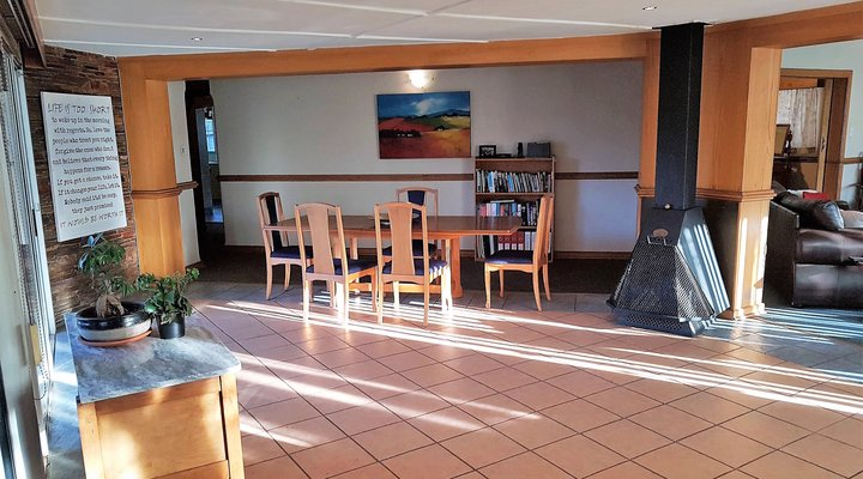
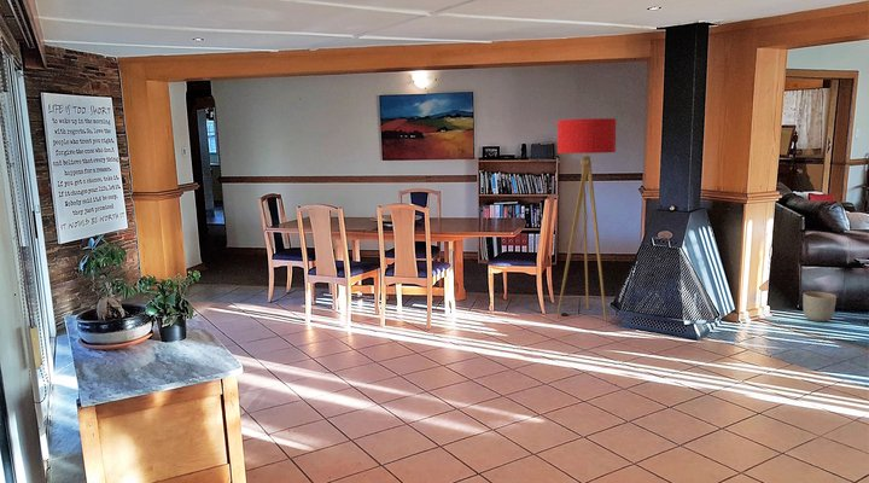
+ floor lamp (584, 220)
+ planter (818, 307)
